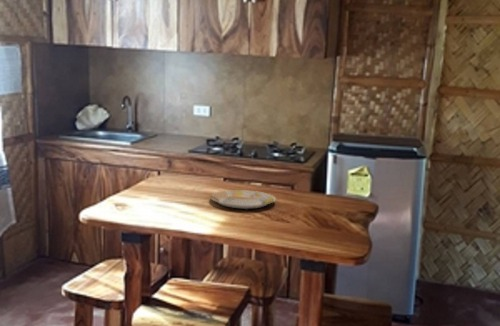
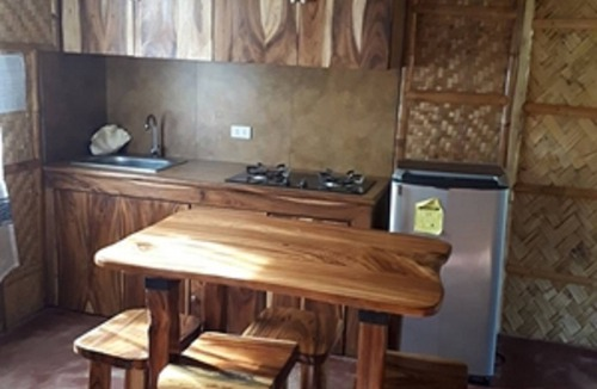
- plate (242, 199)
